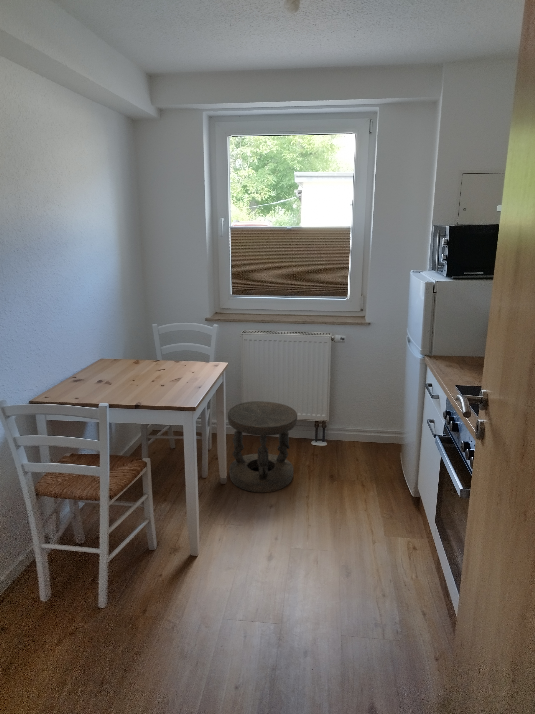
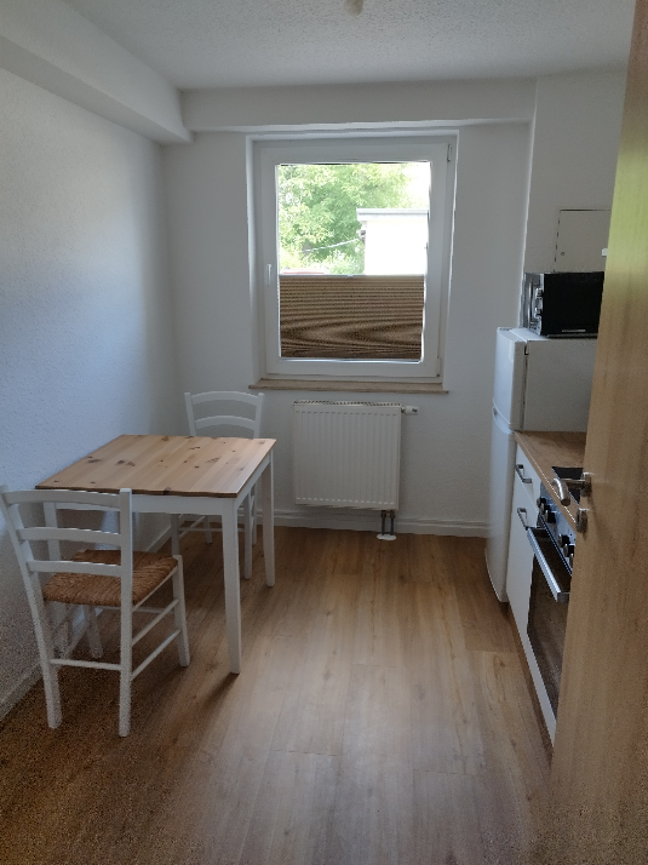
- stool (262, 445)
